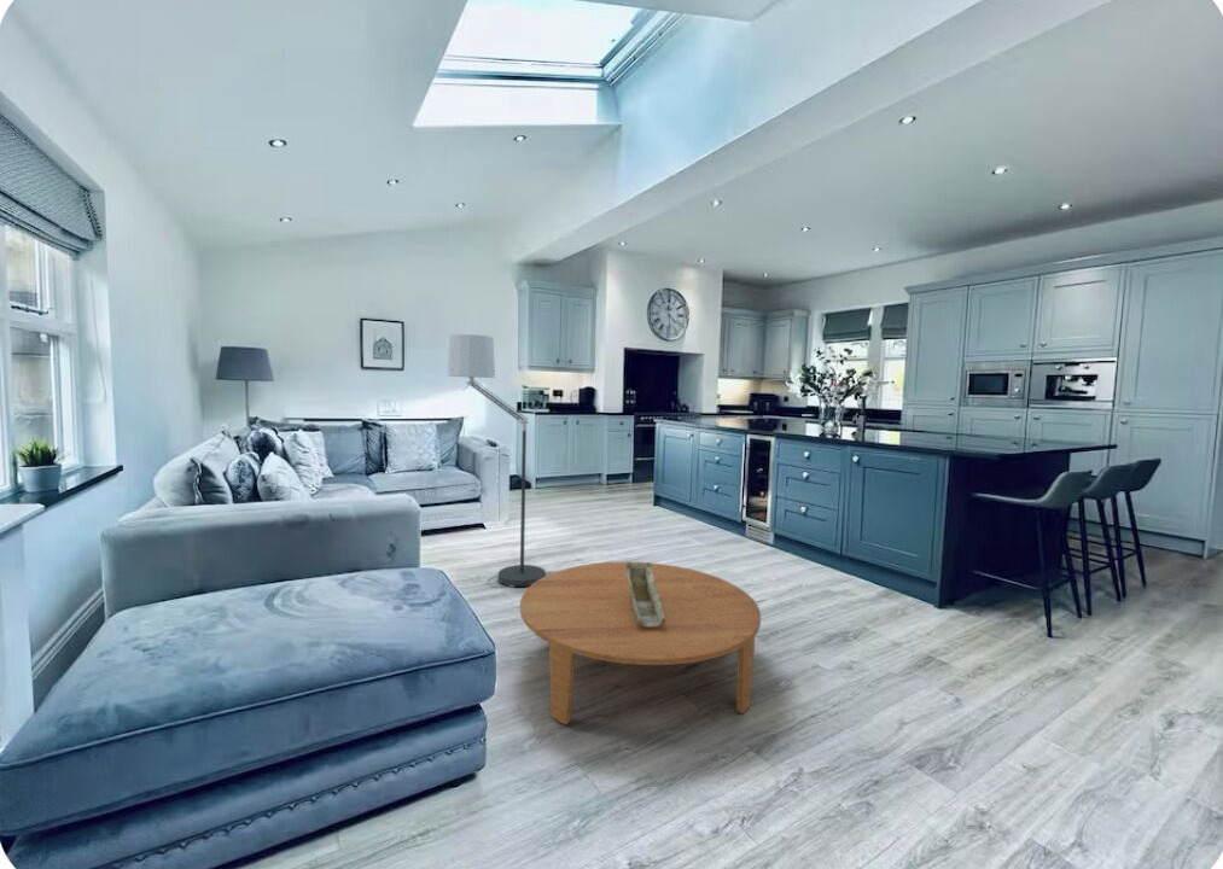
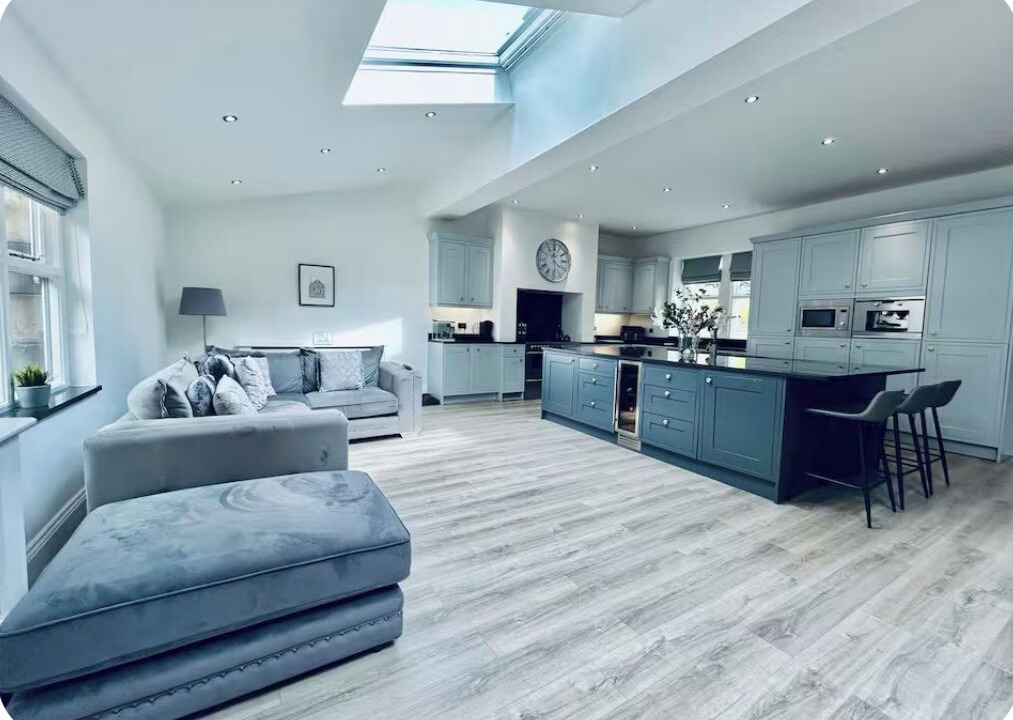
- coffee table (637, 632)
- decorative bowl (643, 591)
- floor lamp (522, 455)
